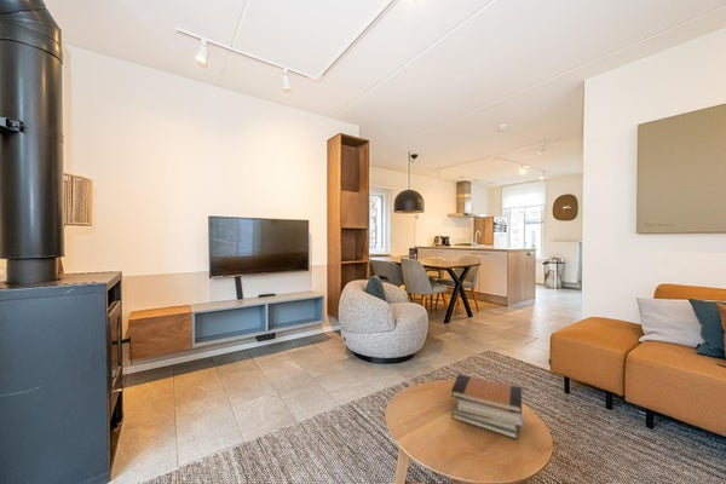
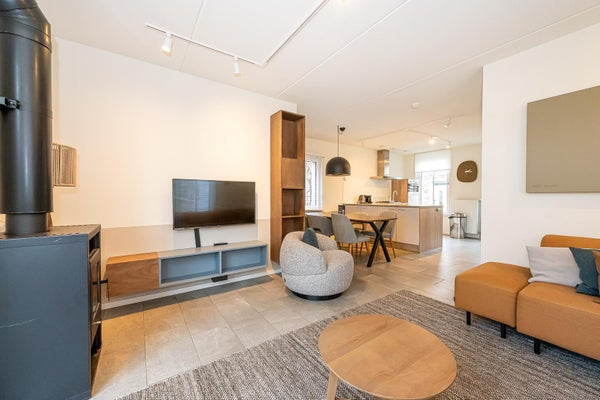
- book stack (486, 403)
